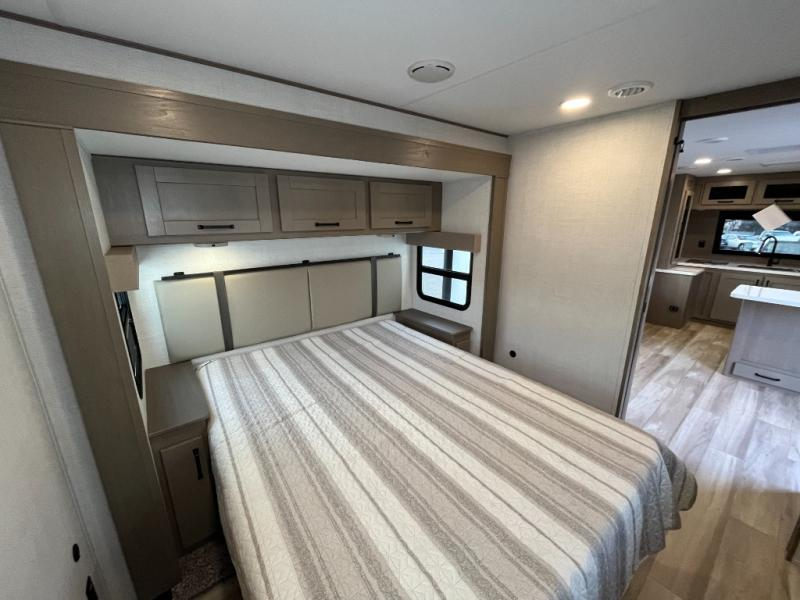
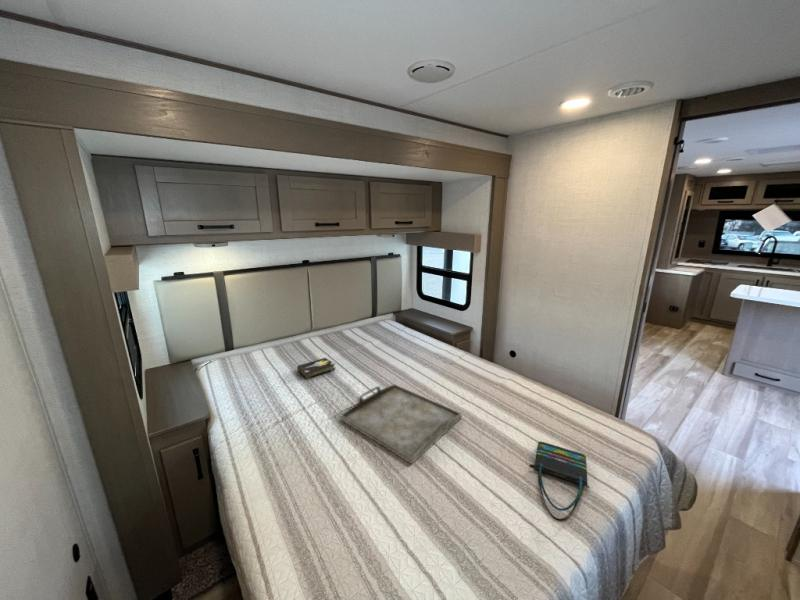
+ serving tray (401, 412)
+ tote bag (559, 476)
+ hardback book (316, 367)
